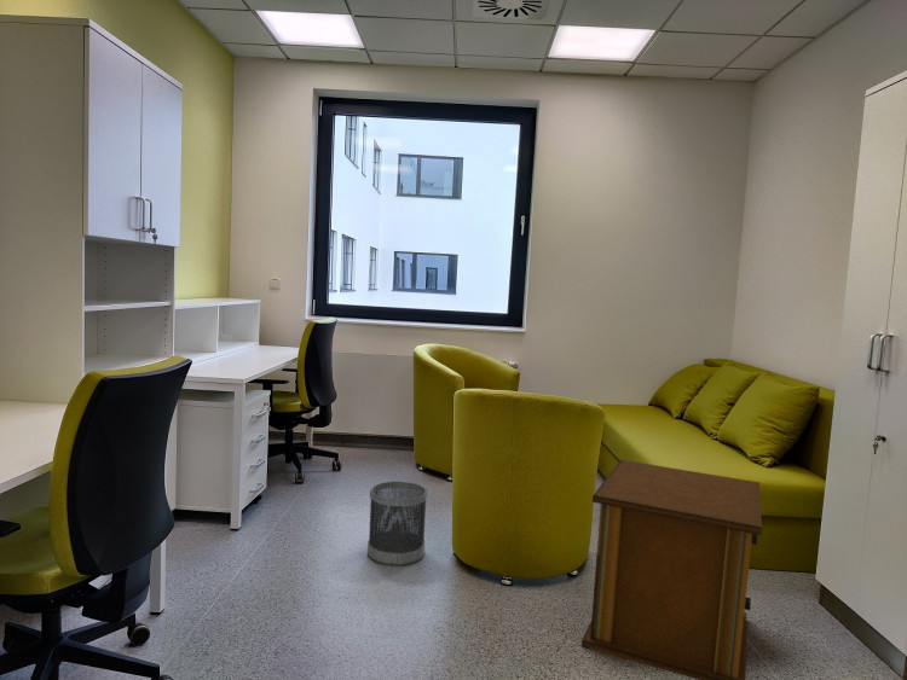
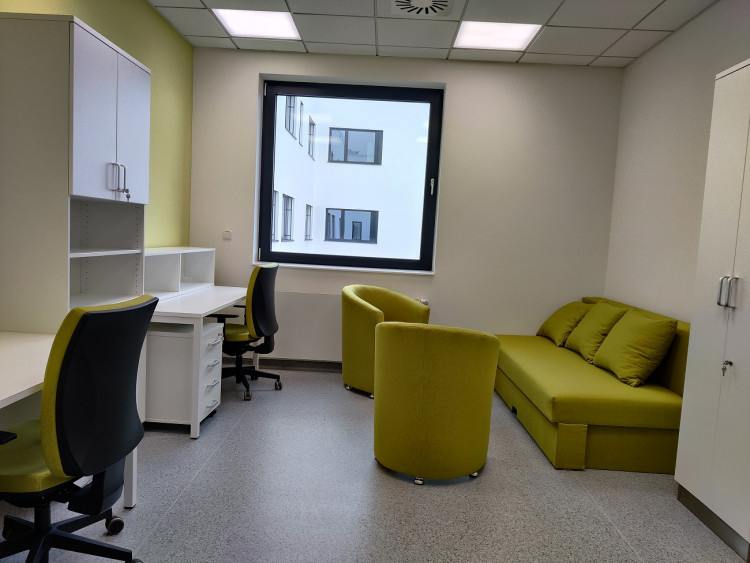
- side table (674, 560)
- wastebasket (397, 522)
